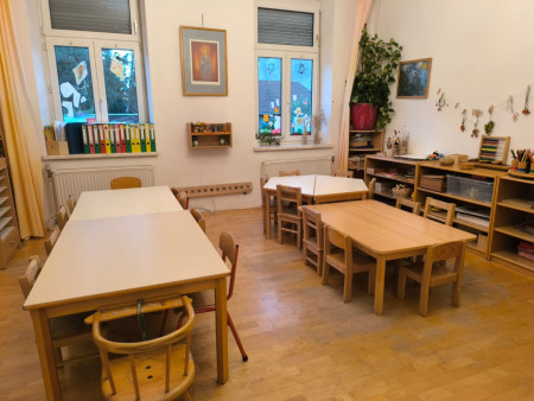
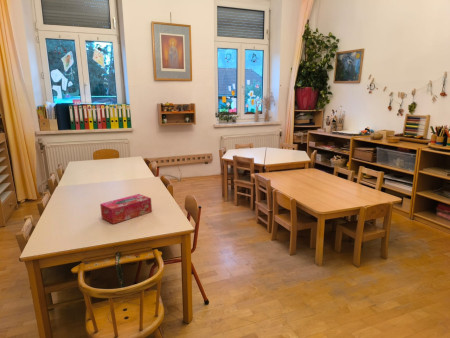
+ tissue box (126, 207)
